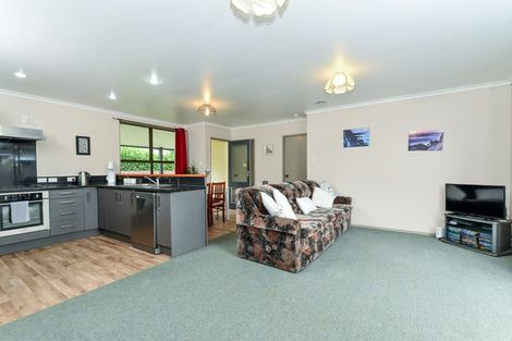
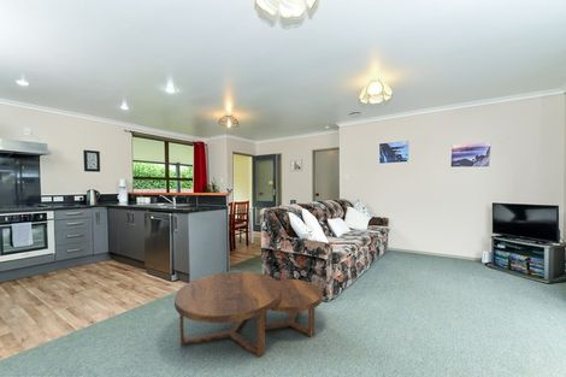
+ coffee table (253, 308)
